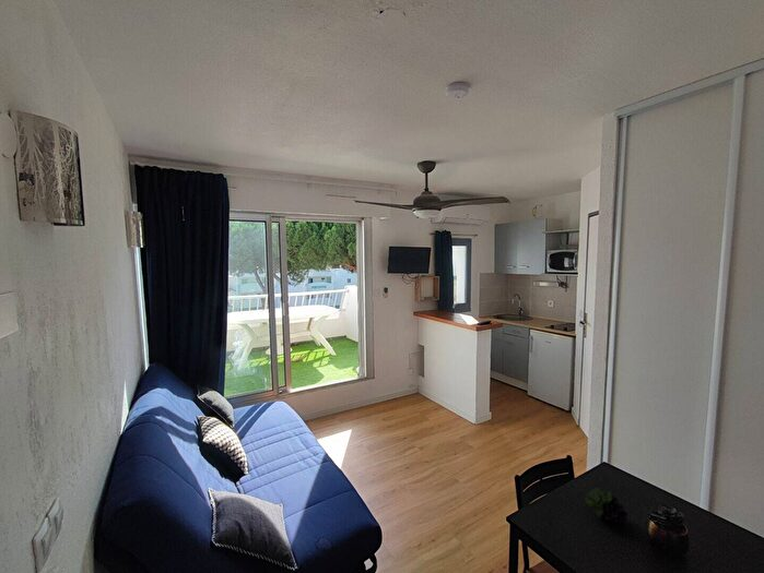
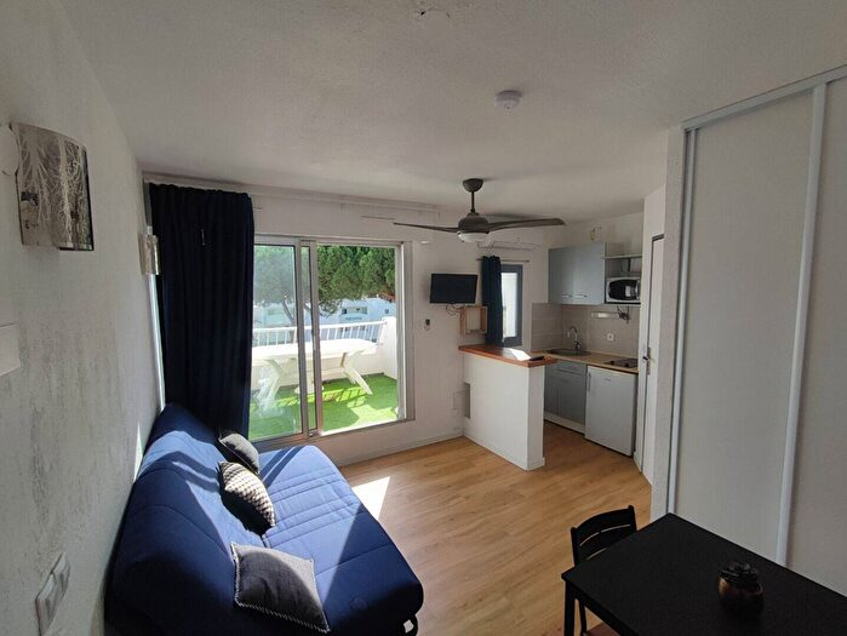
- fruit (606, 503)
